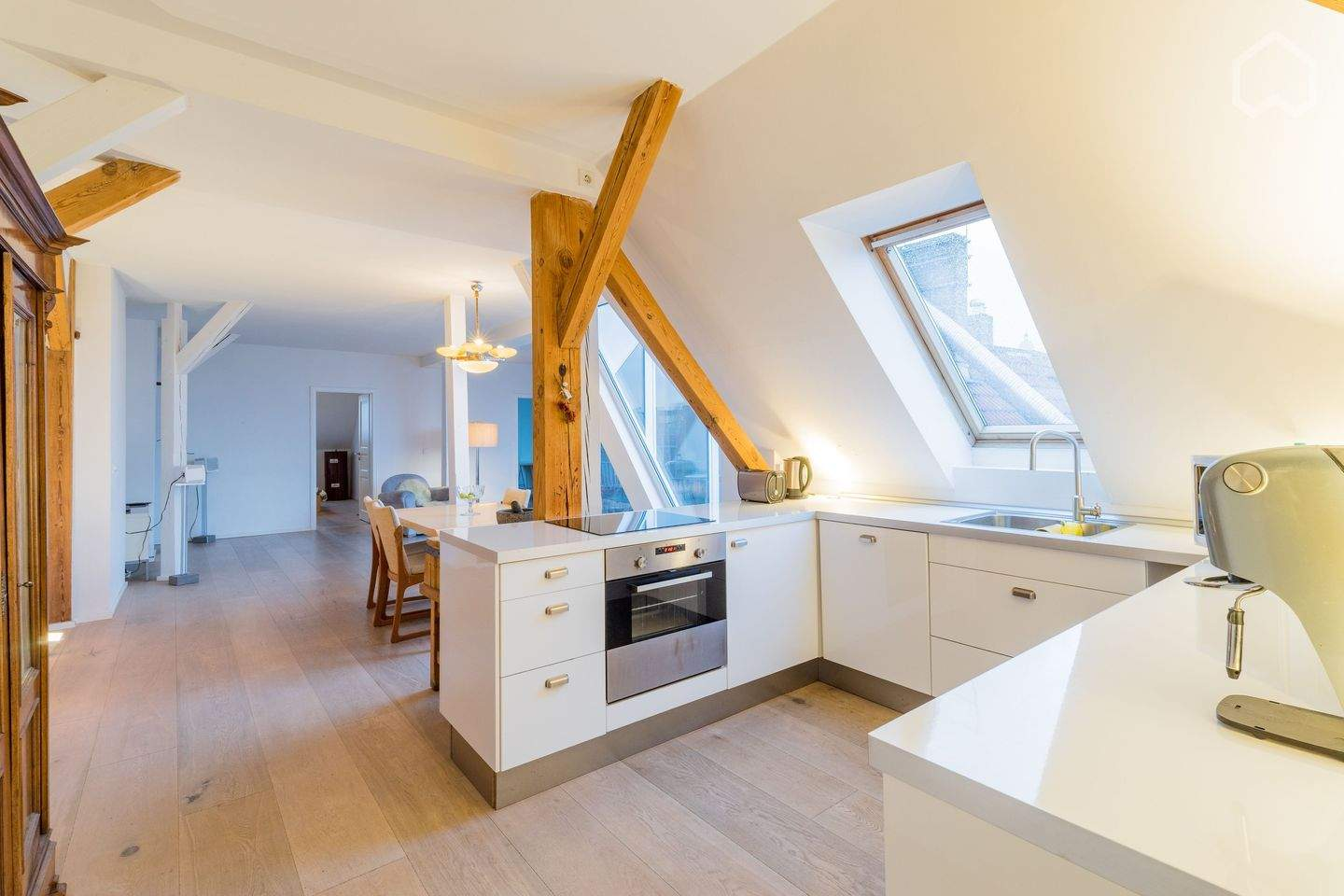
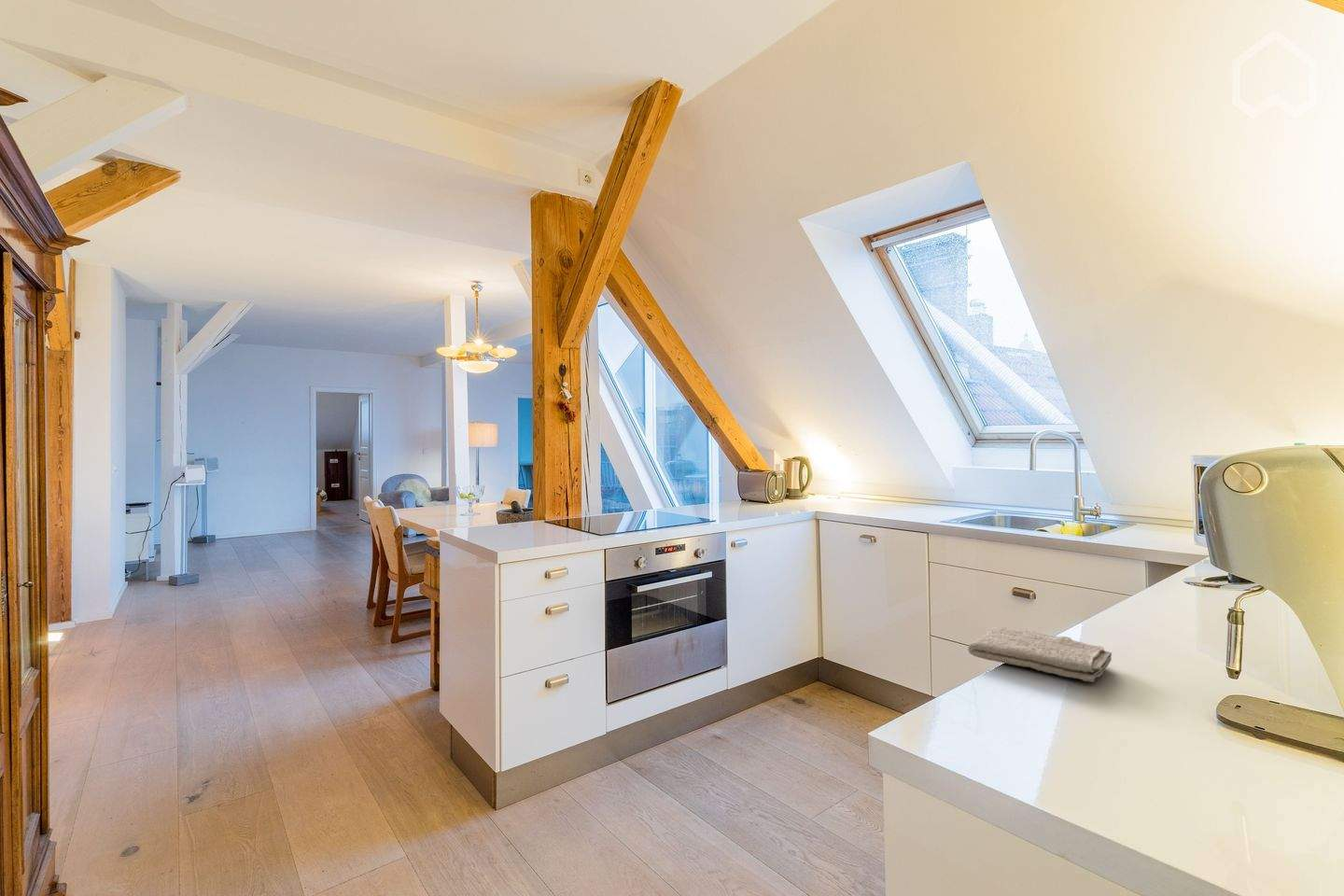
+ washcloth (1038, 651)
